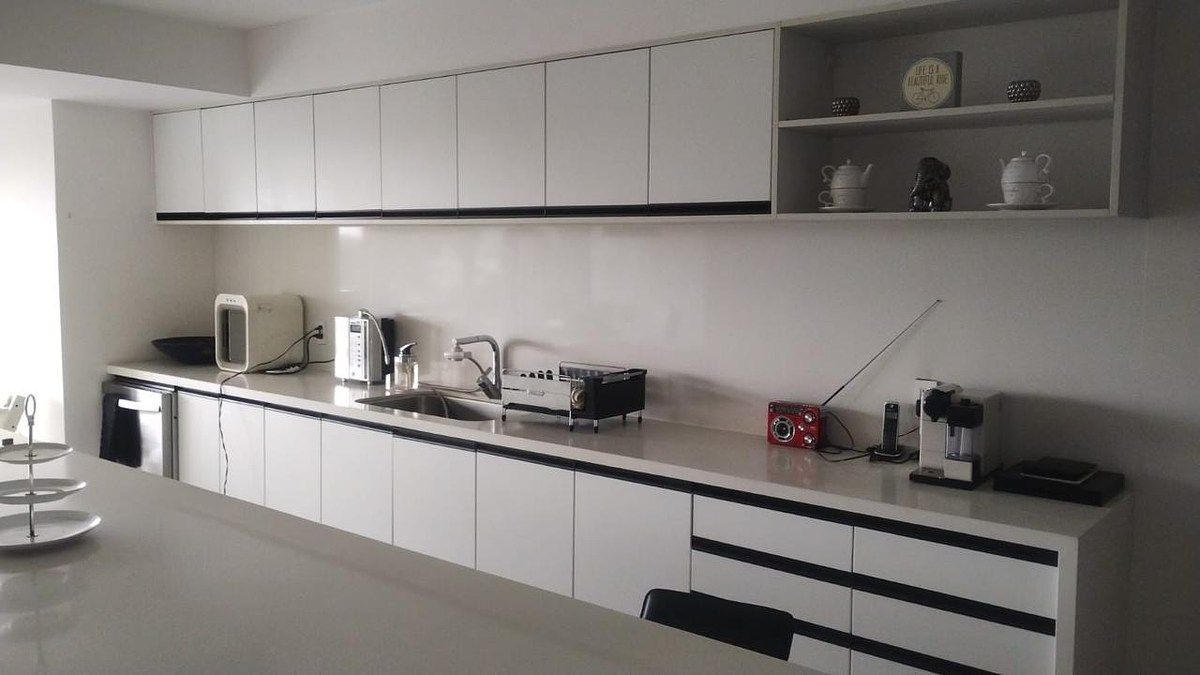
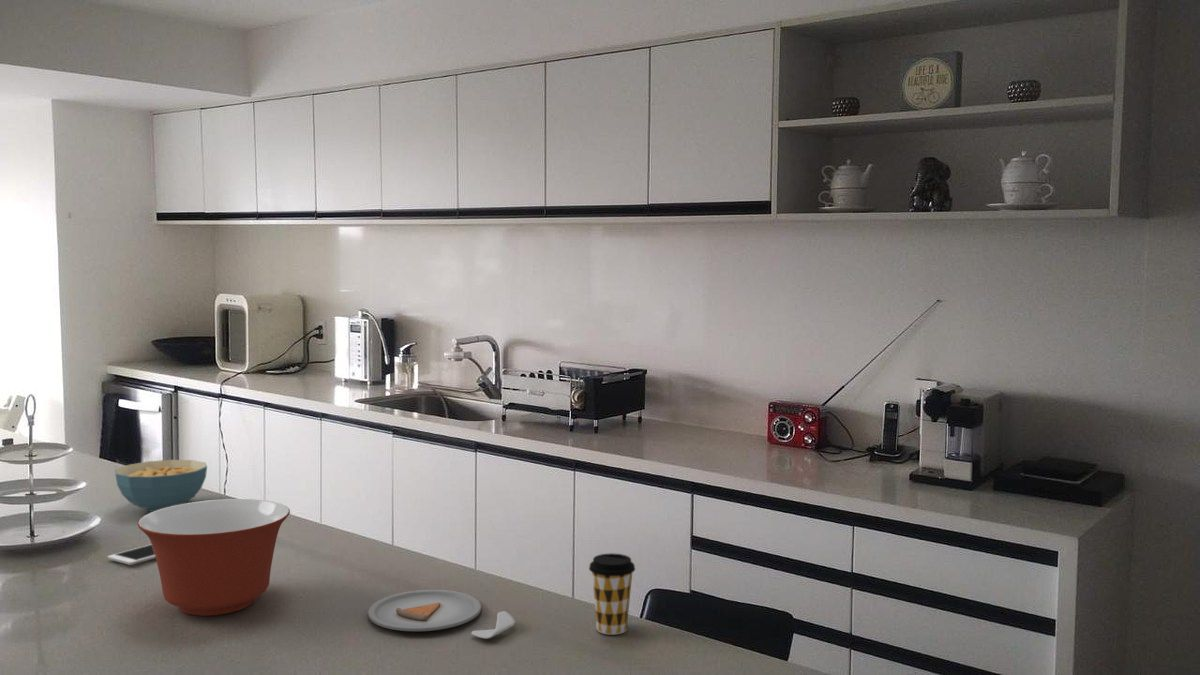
+ coffee cup (611, 594)
+ mixing bowl (216, 559)
+ cereal bowl (161, 488)
+ dinner plate (441, 613)
+ cell phone (153, 550)
